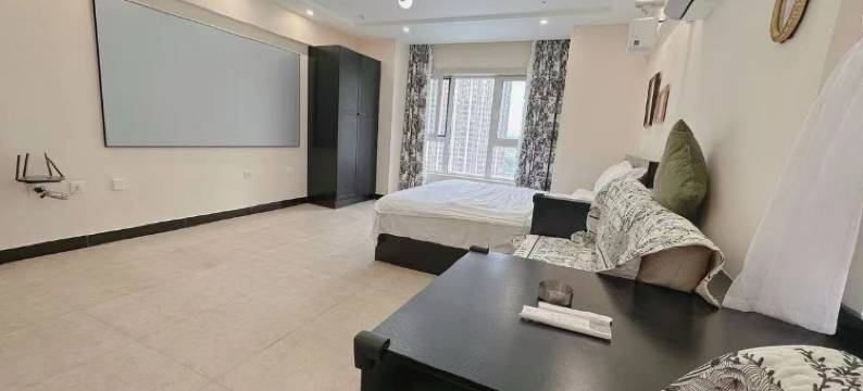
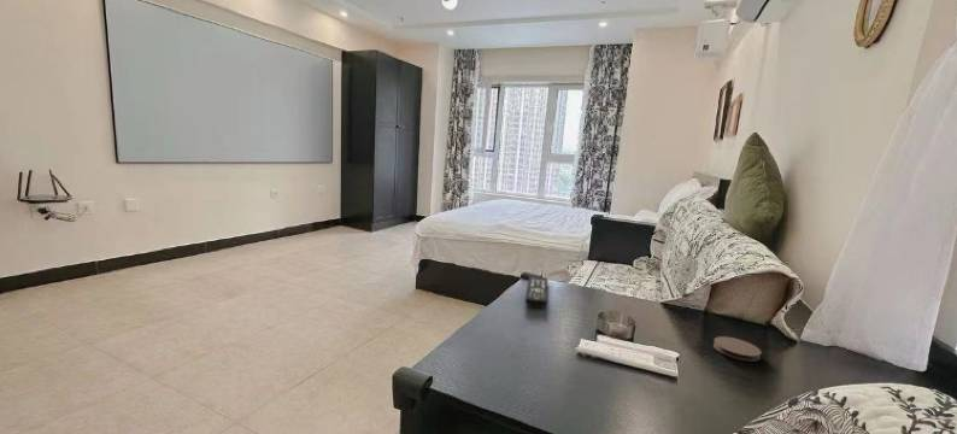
+ remote control (536, 289)
+ coaster (736, 347)
